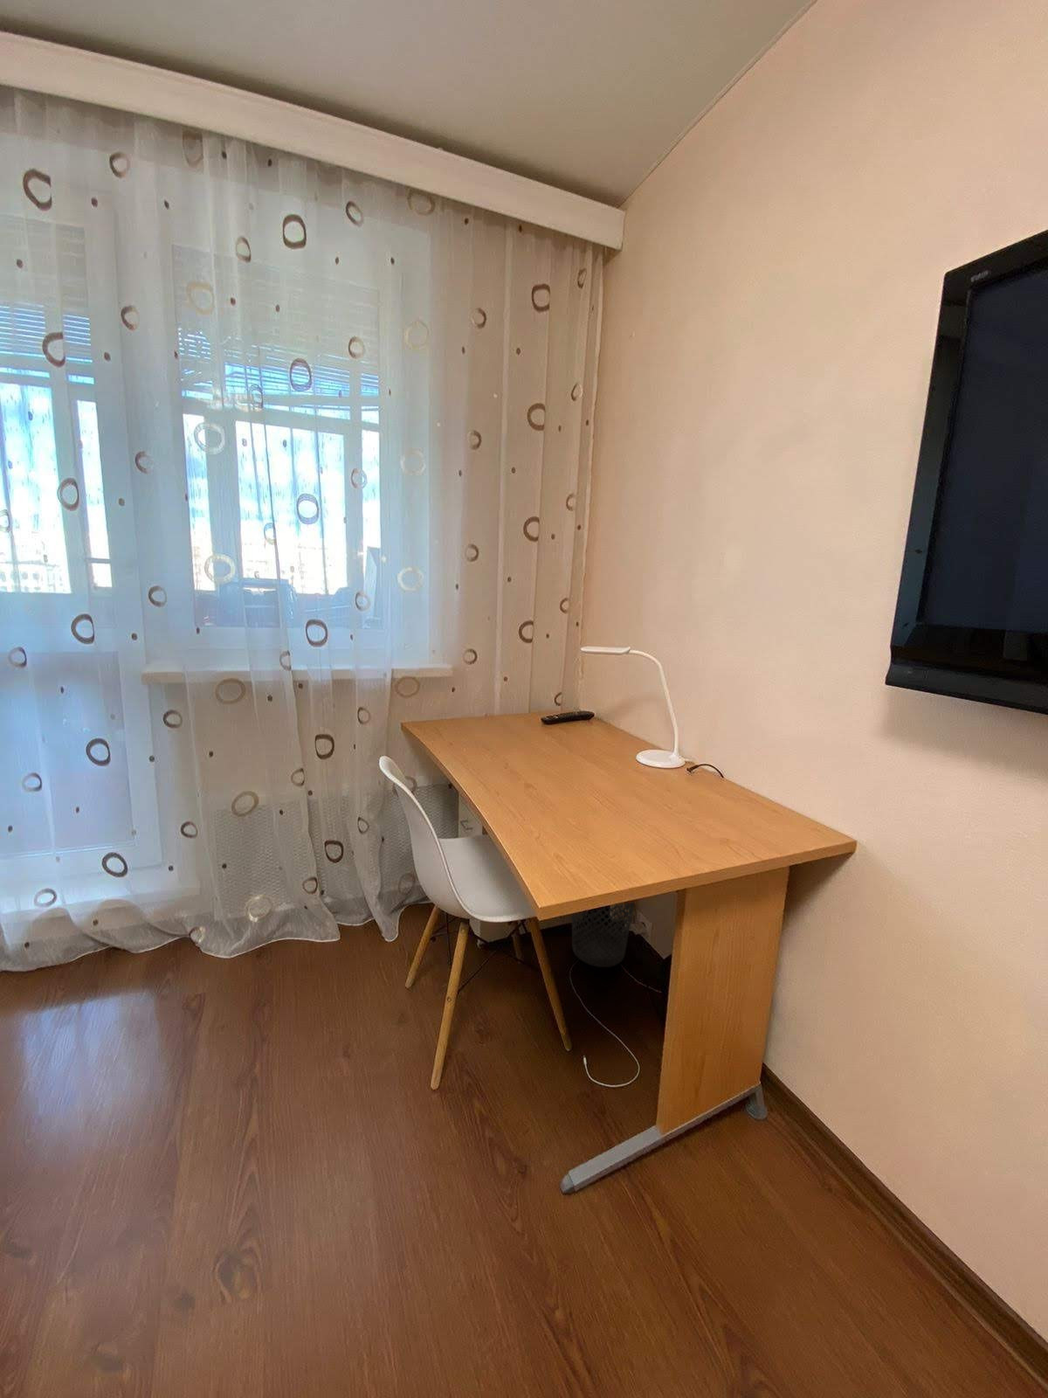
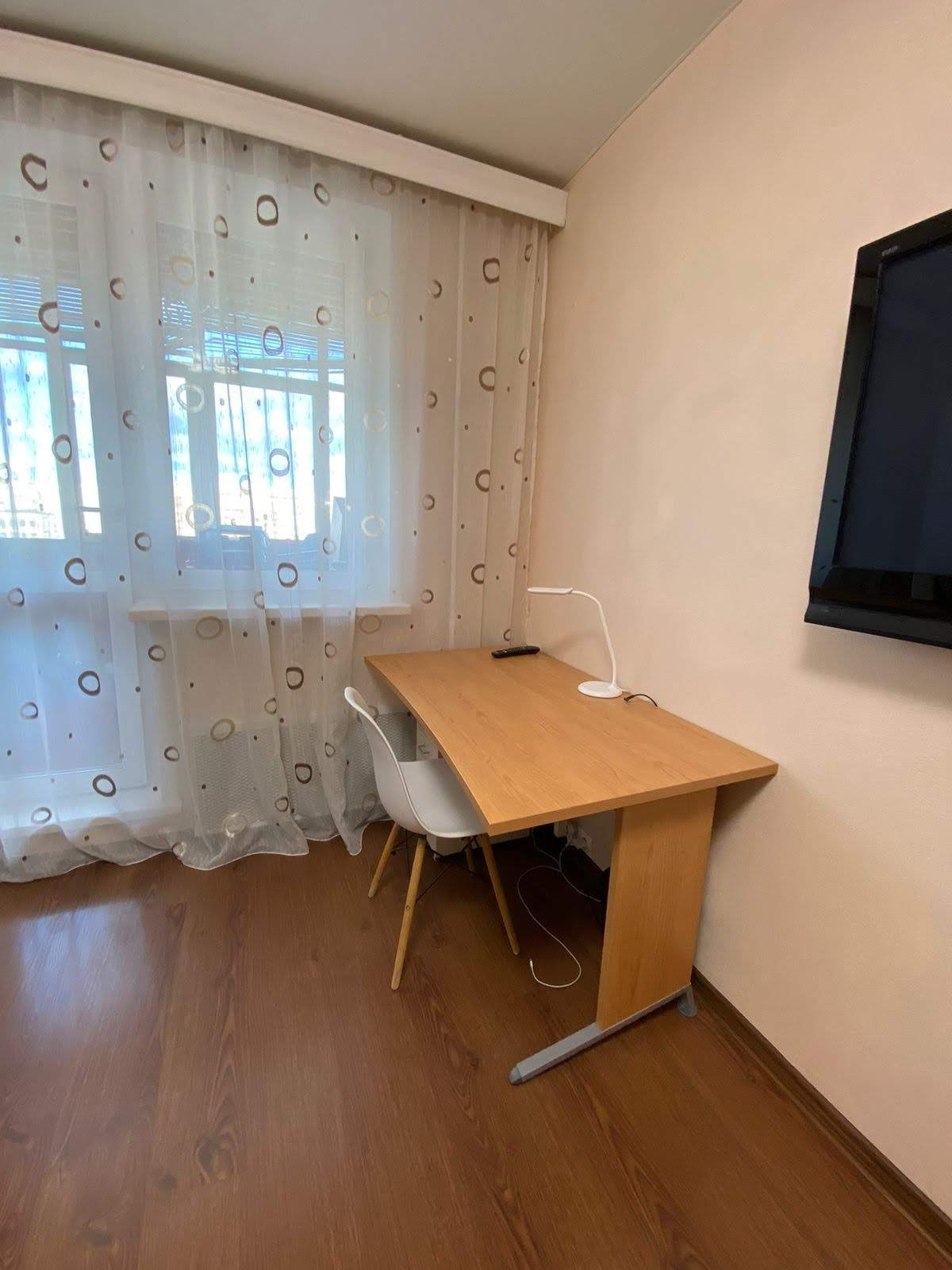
- wastebasket (600, 914)
